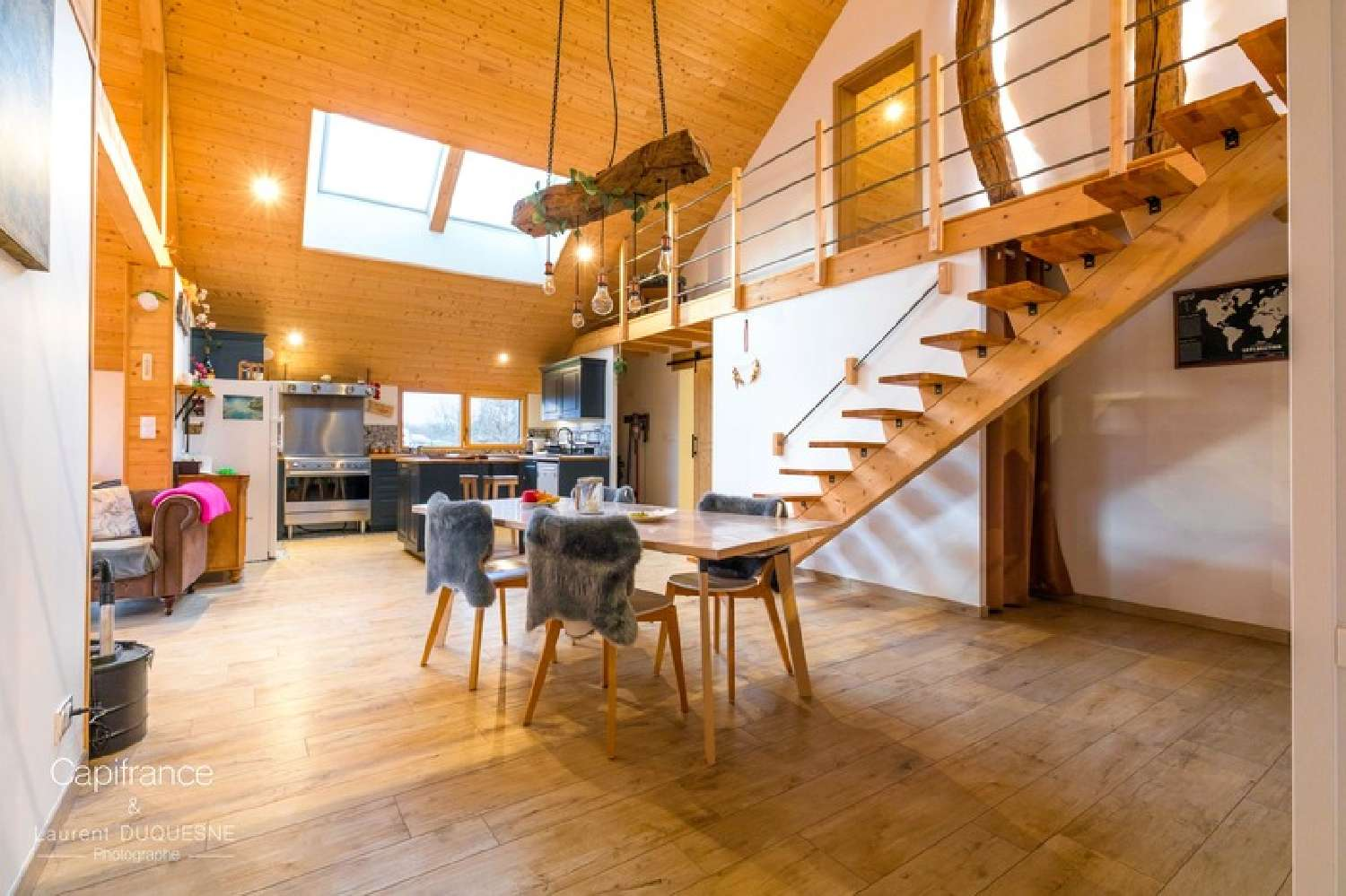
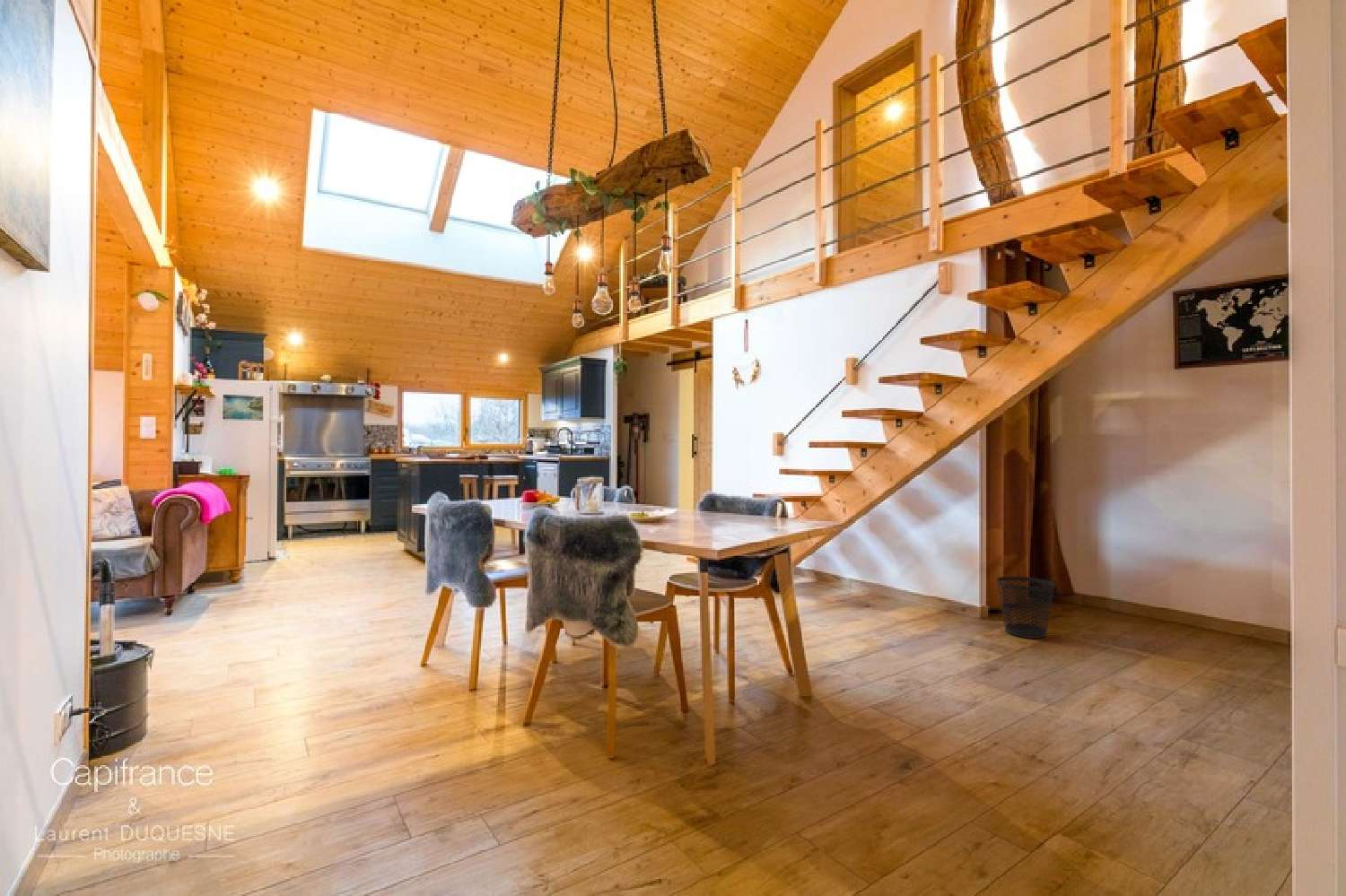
+ wastebasket (1025, 607)
